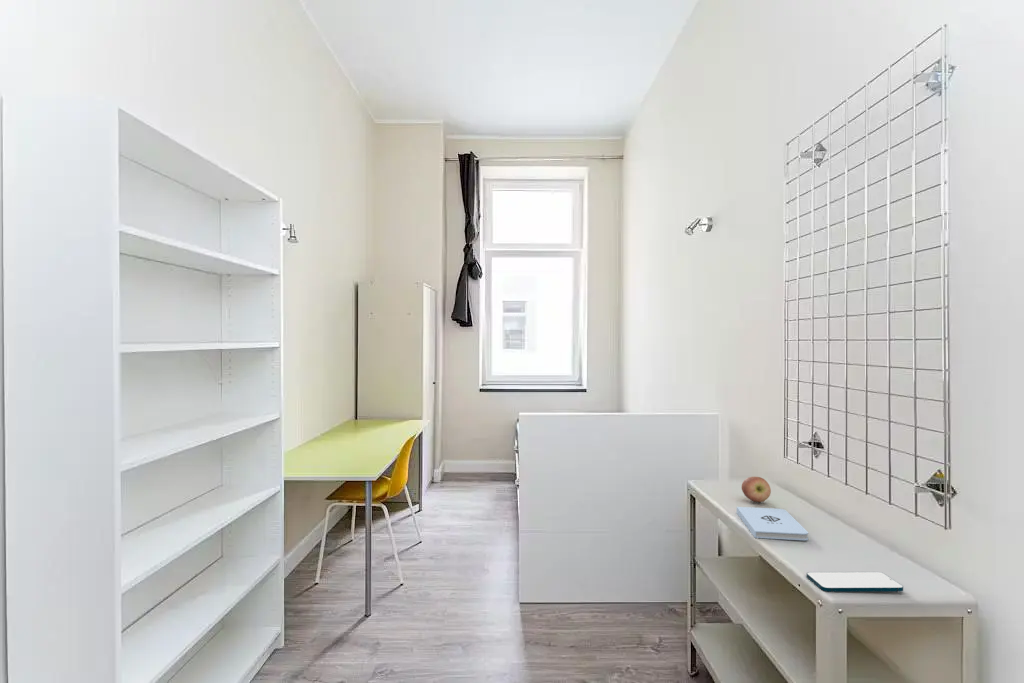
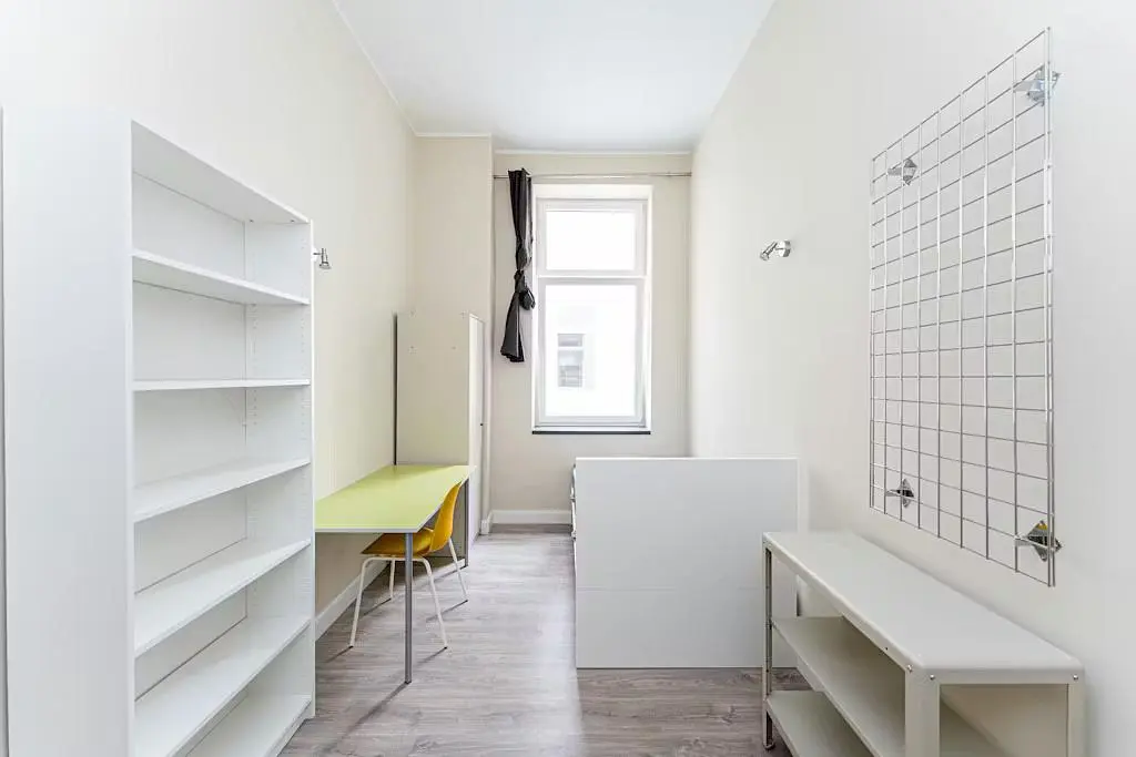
- notepad (770, 522)
- smartphone (853, 581)
- apple (756, 489)
